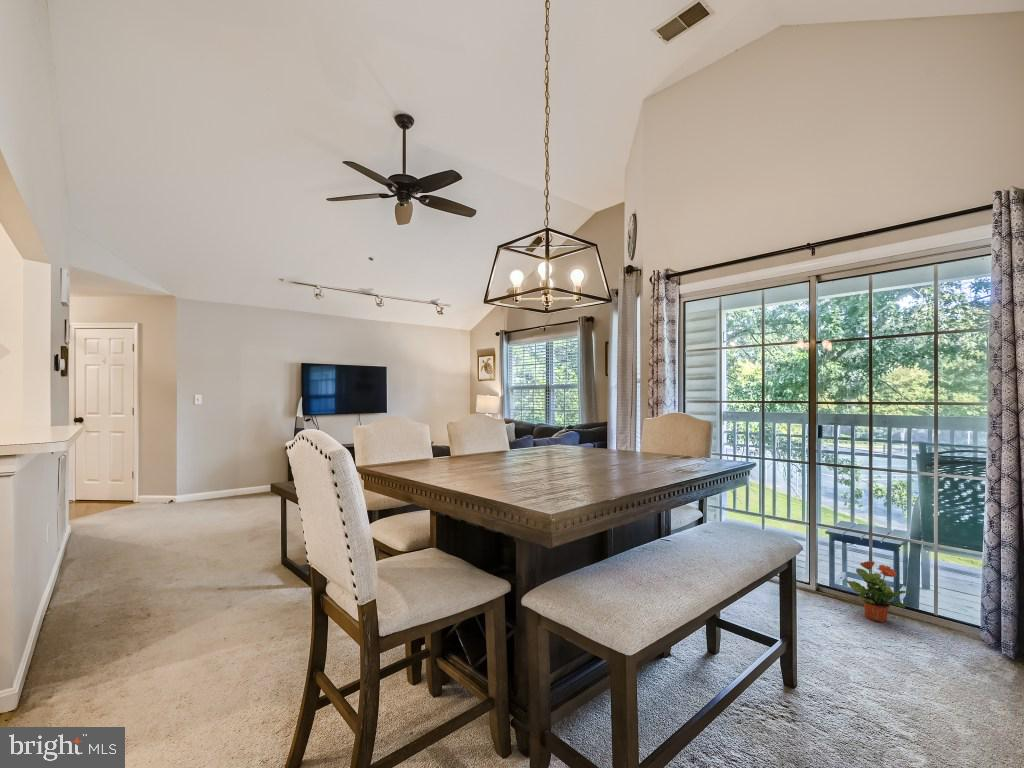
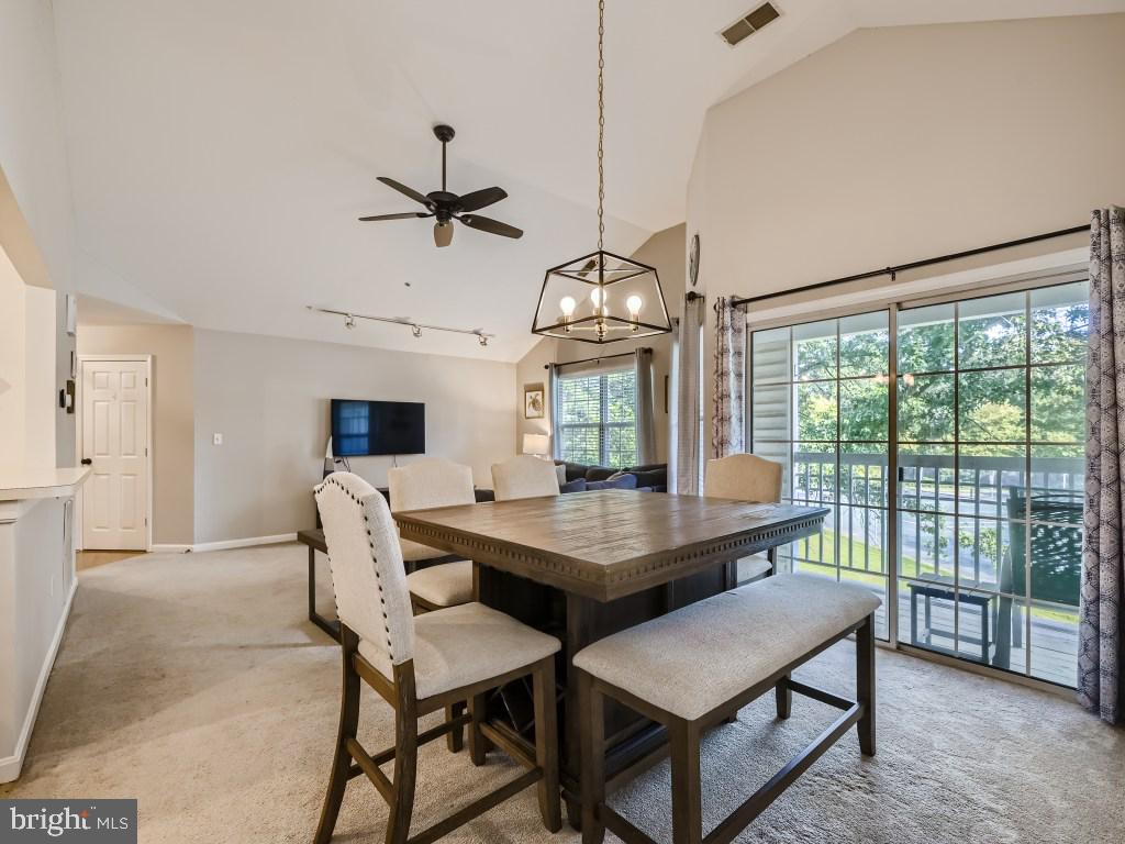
- potted plant (876, 590)
